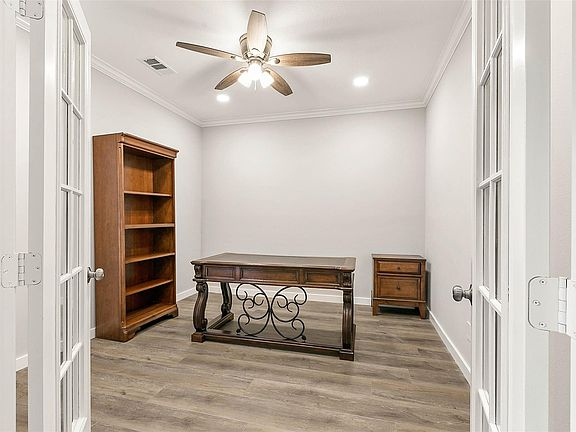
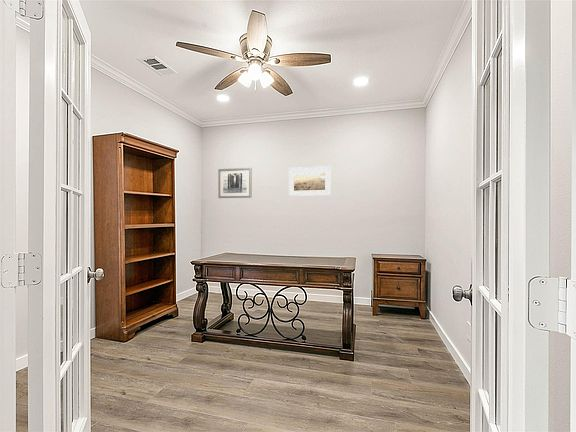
+ wall art (234, 183)
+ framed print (309, 181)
